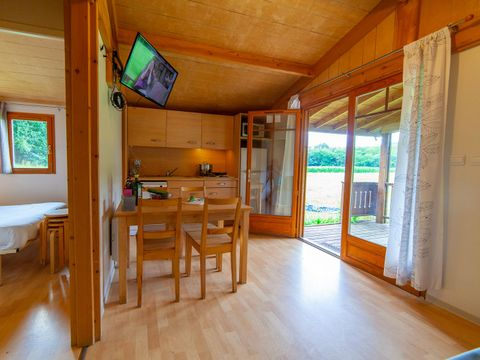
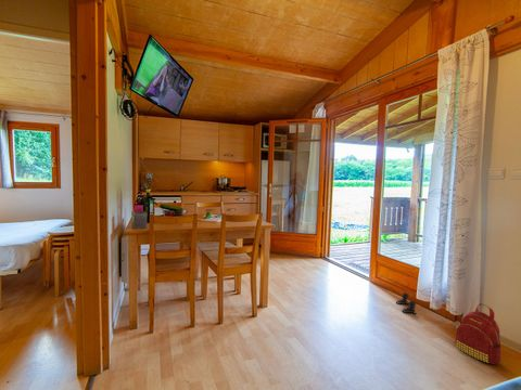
+ boots (406, 302)
+ backpack (478, 329)
